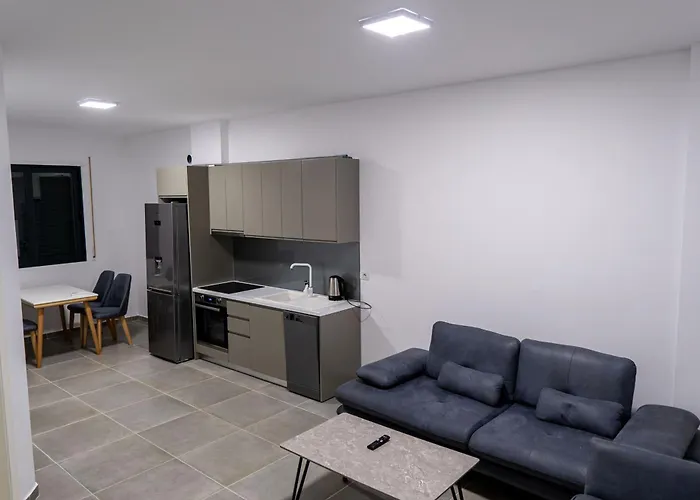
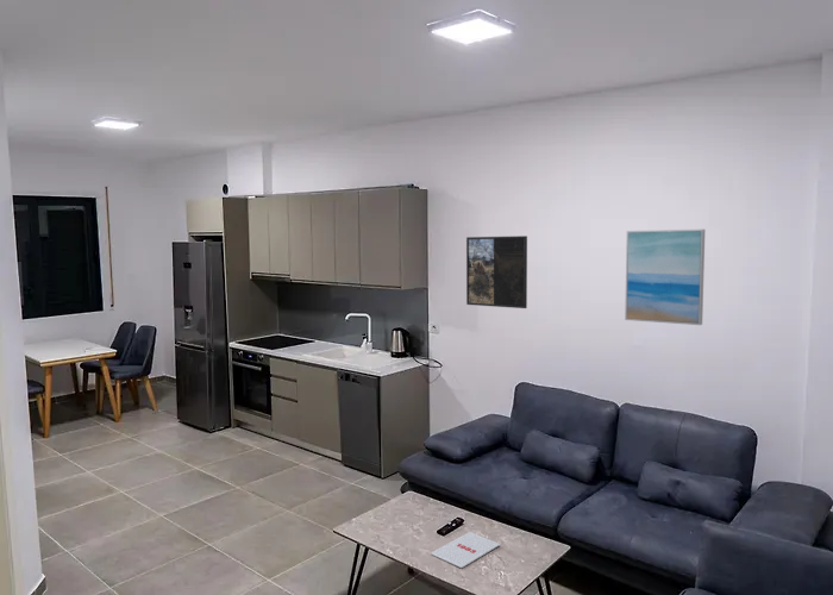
+ wall art (663, 276)
+ magazine (465, 549)
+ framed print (495, 271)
